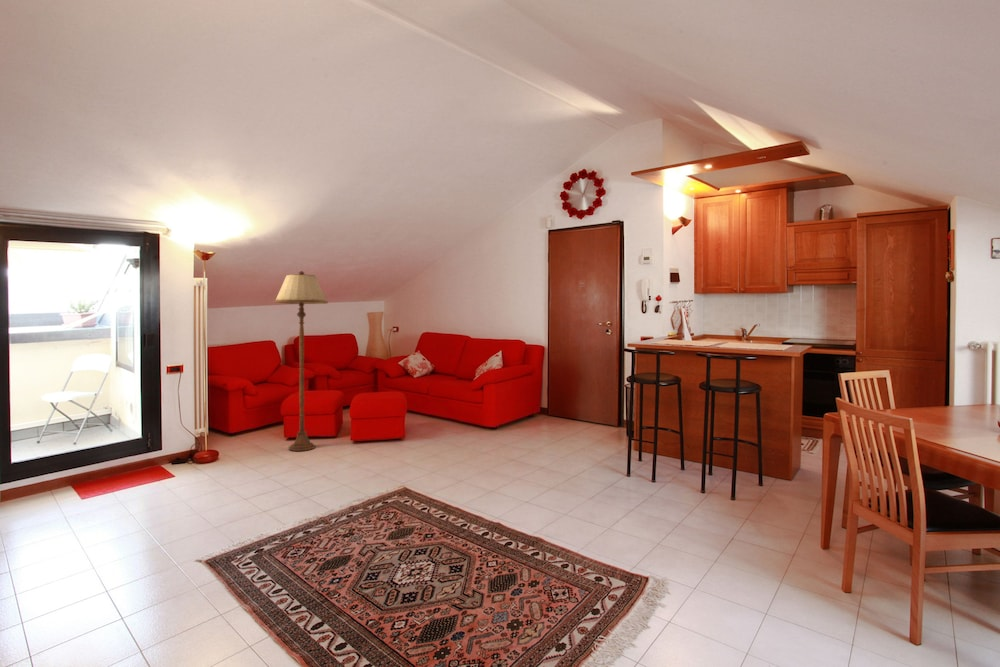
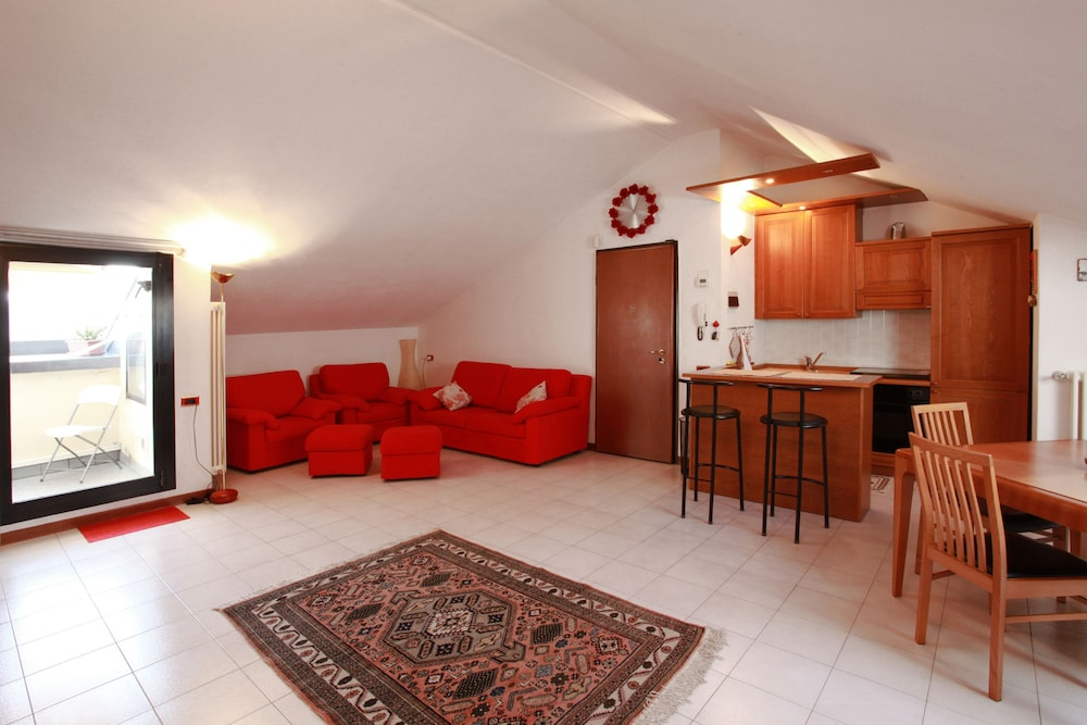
- floor lamp (301, 359)
